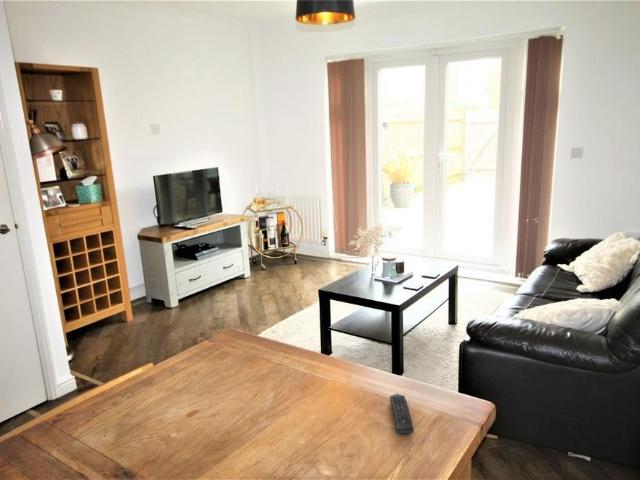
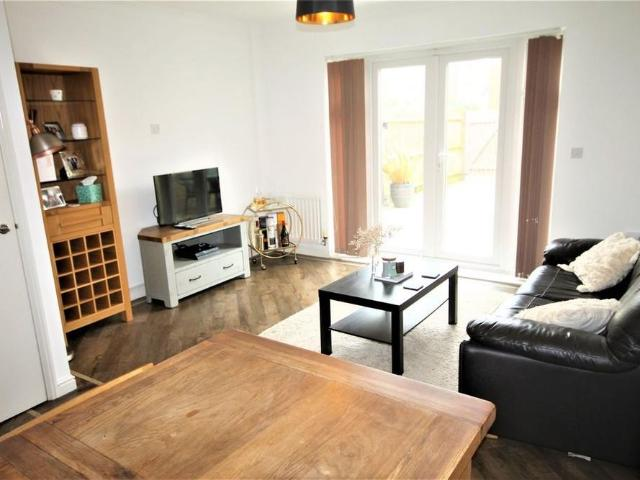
- remote control (400, 411)
